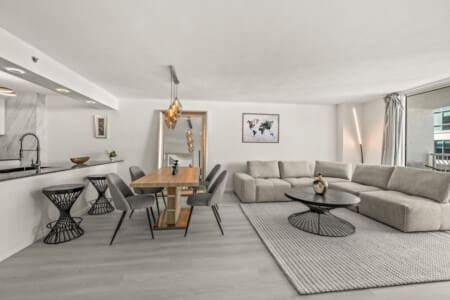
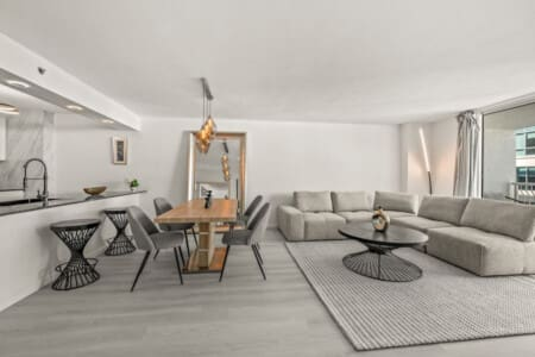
- wall art (260, 128)
